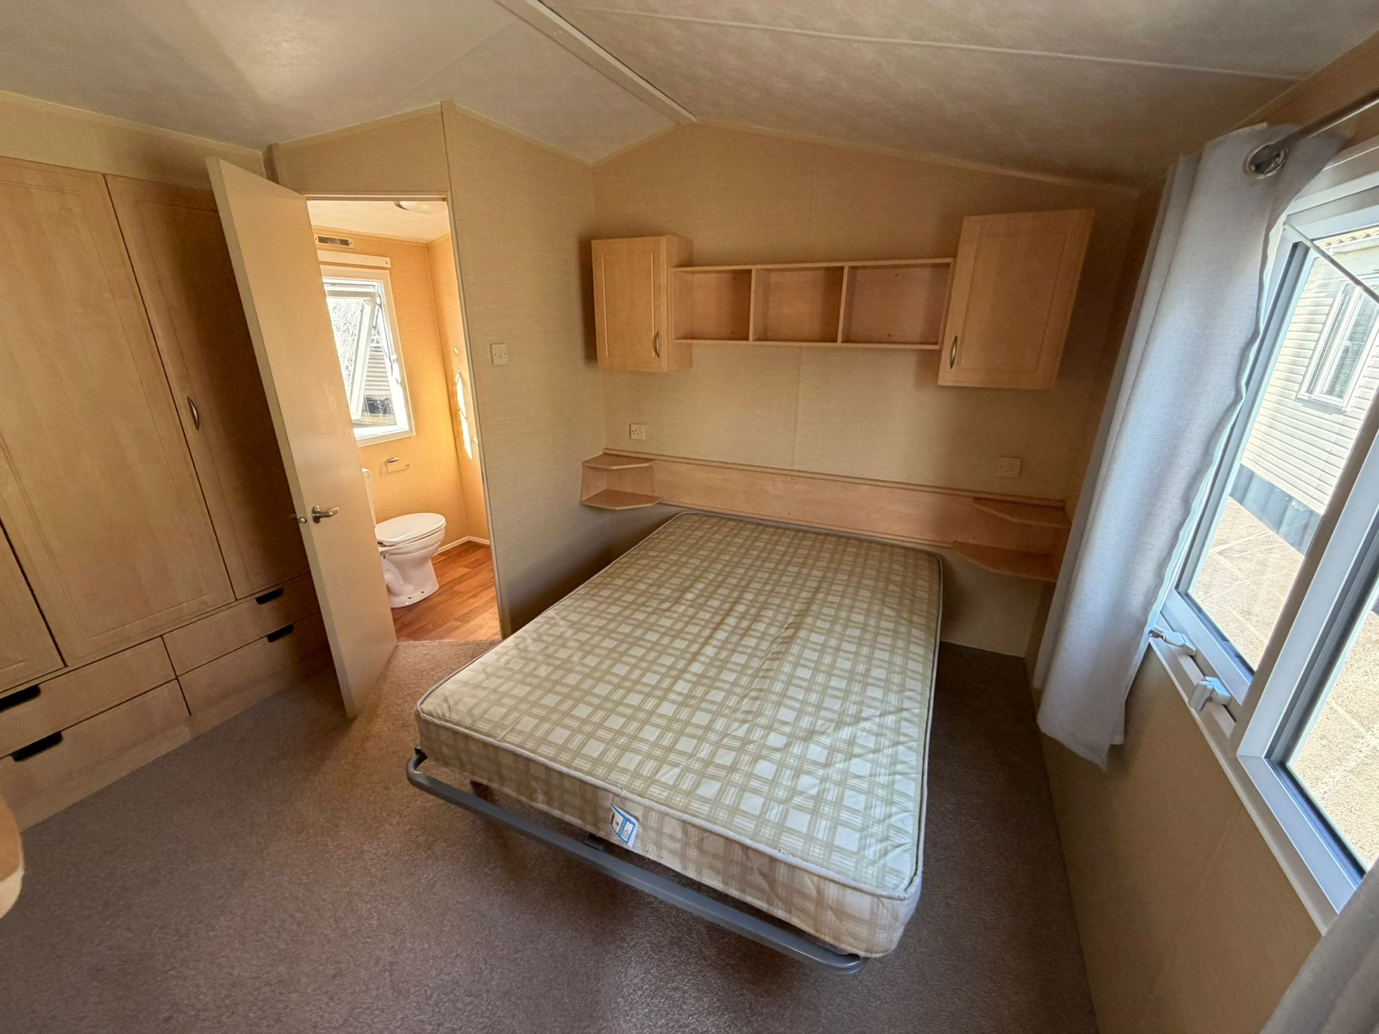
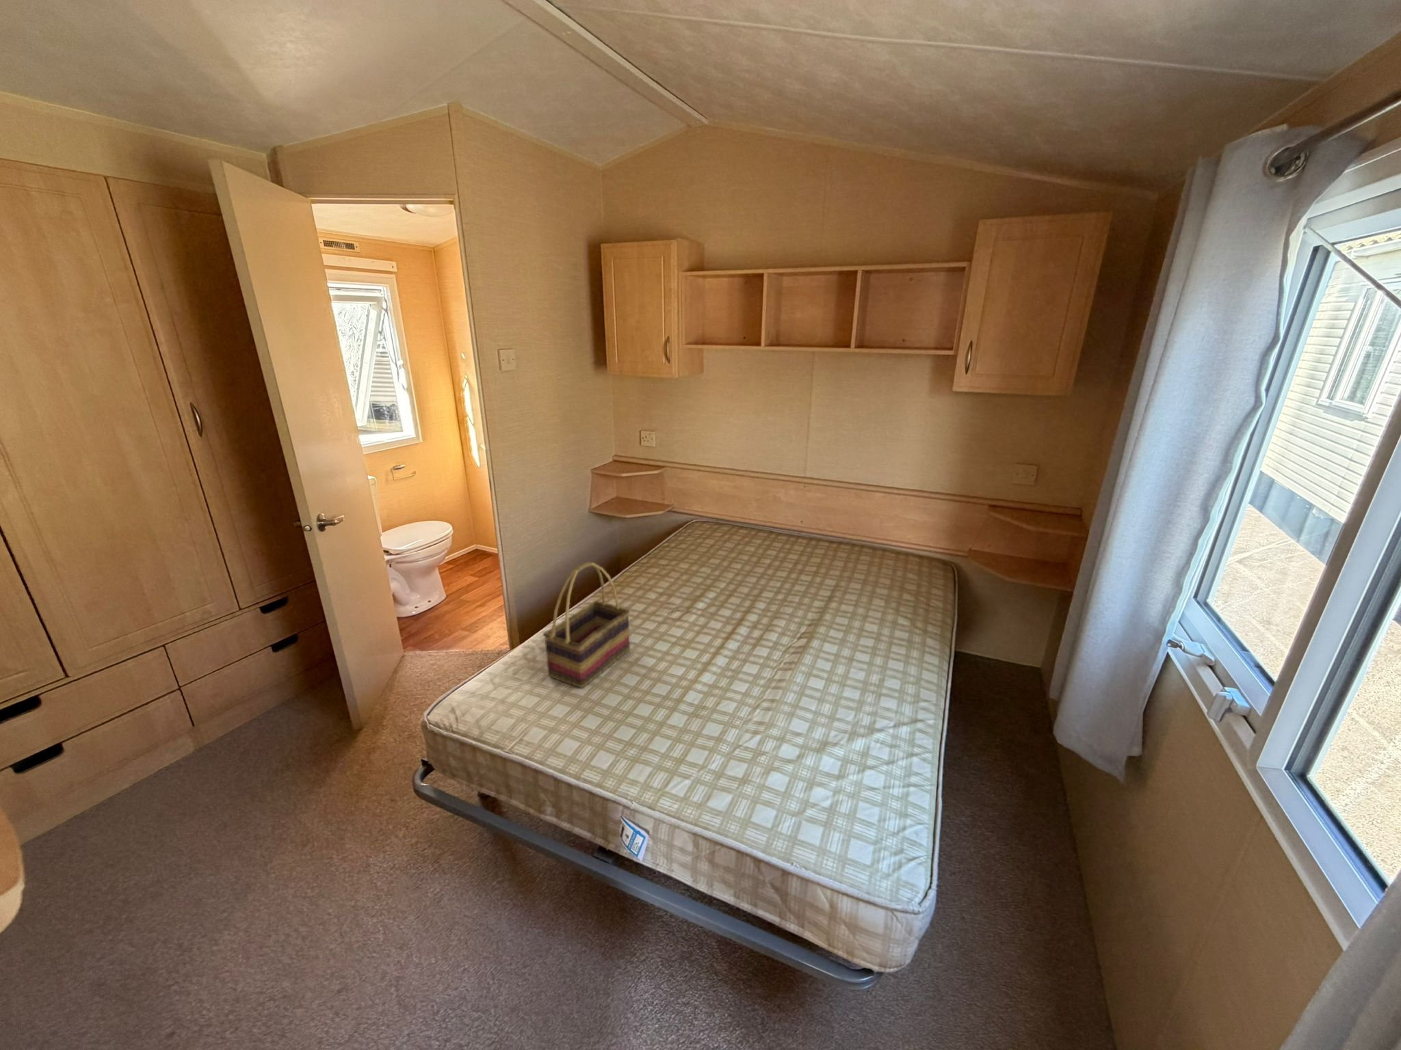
+ woven basket (588, 614)
